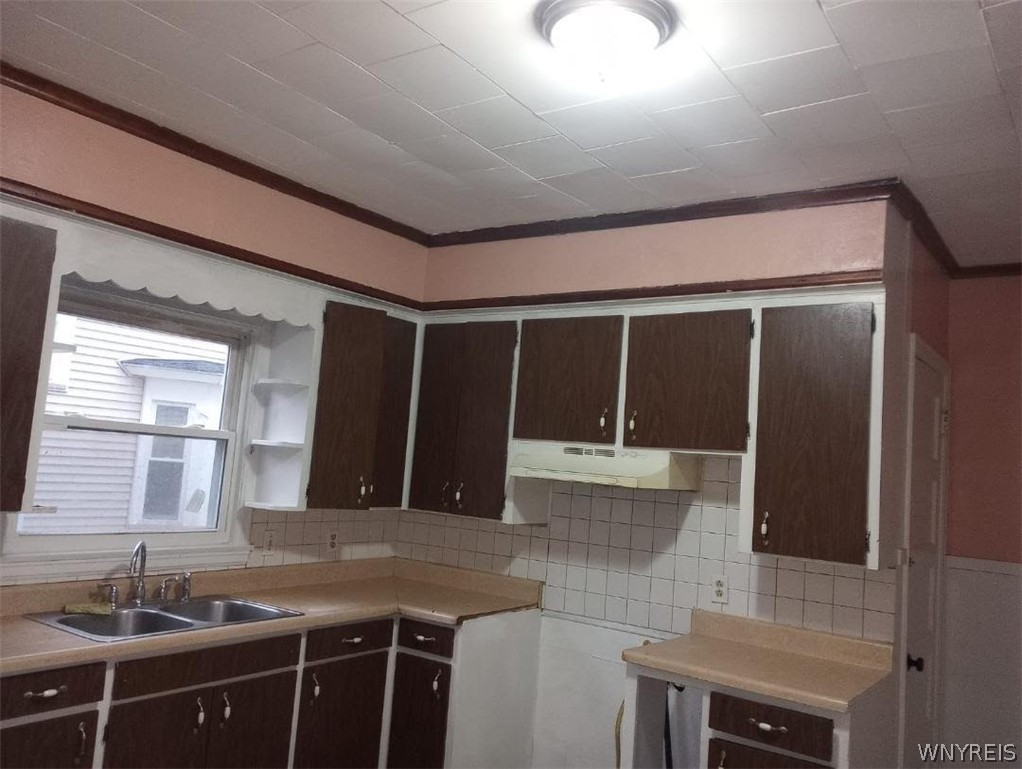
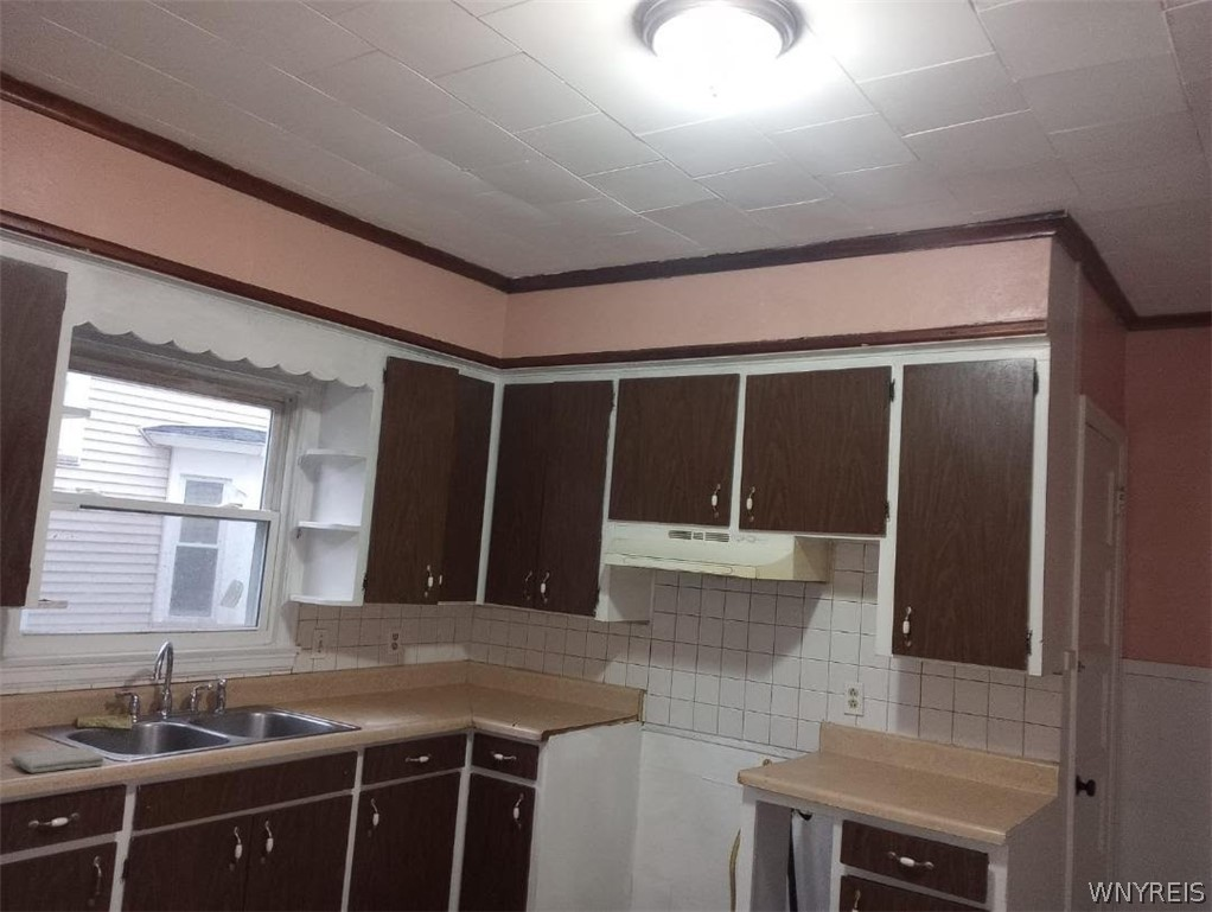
+ washcloth (59, 758)
